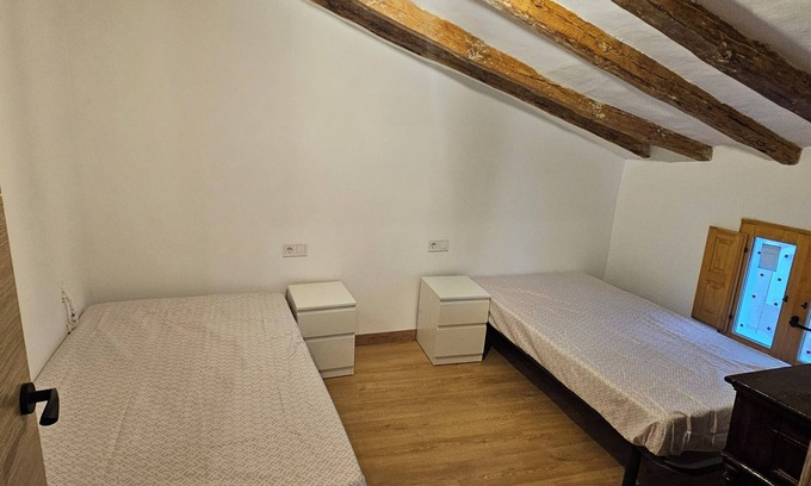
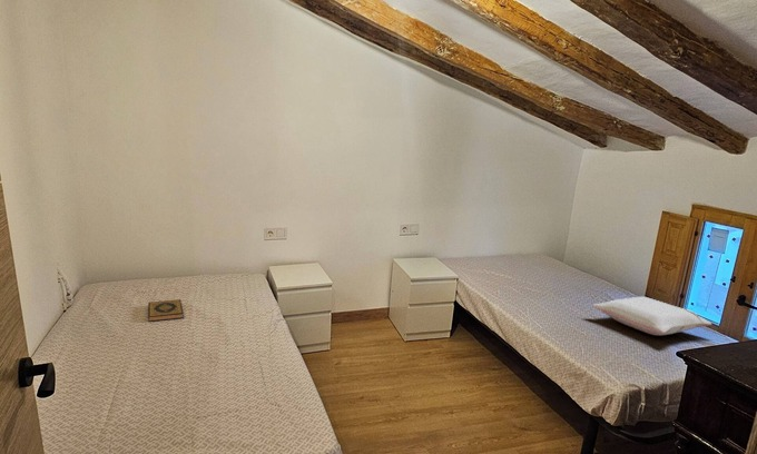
+ hardback book (165, 309)
+ pillow (649, 315)
